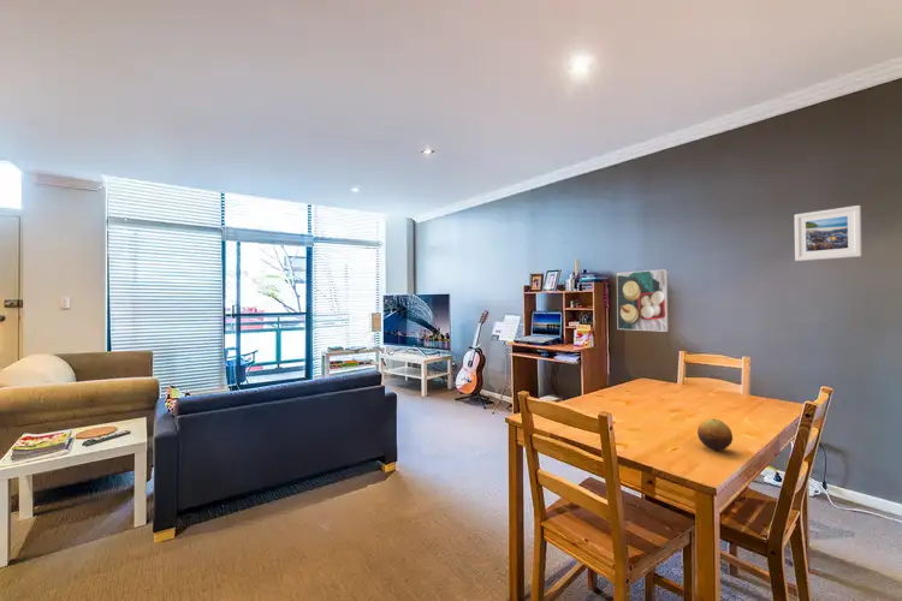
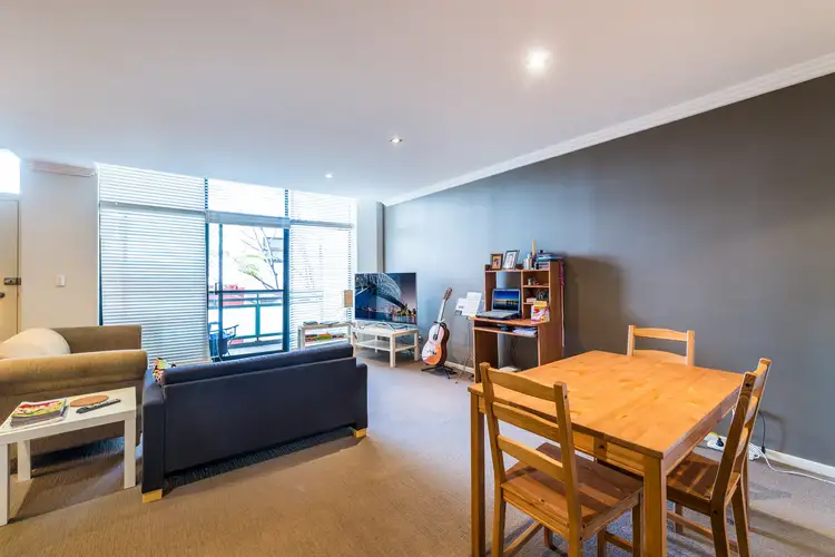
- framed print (641, 300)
- fruit (714, 434)
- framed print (826, 234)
